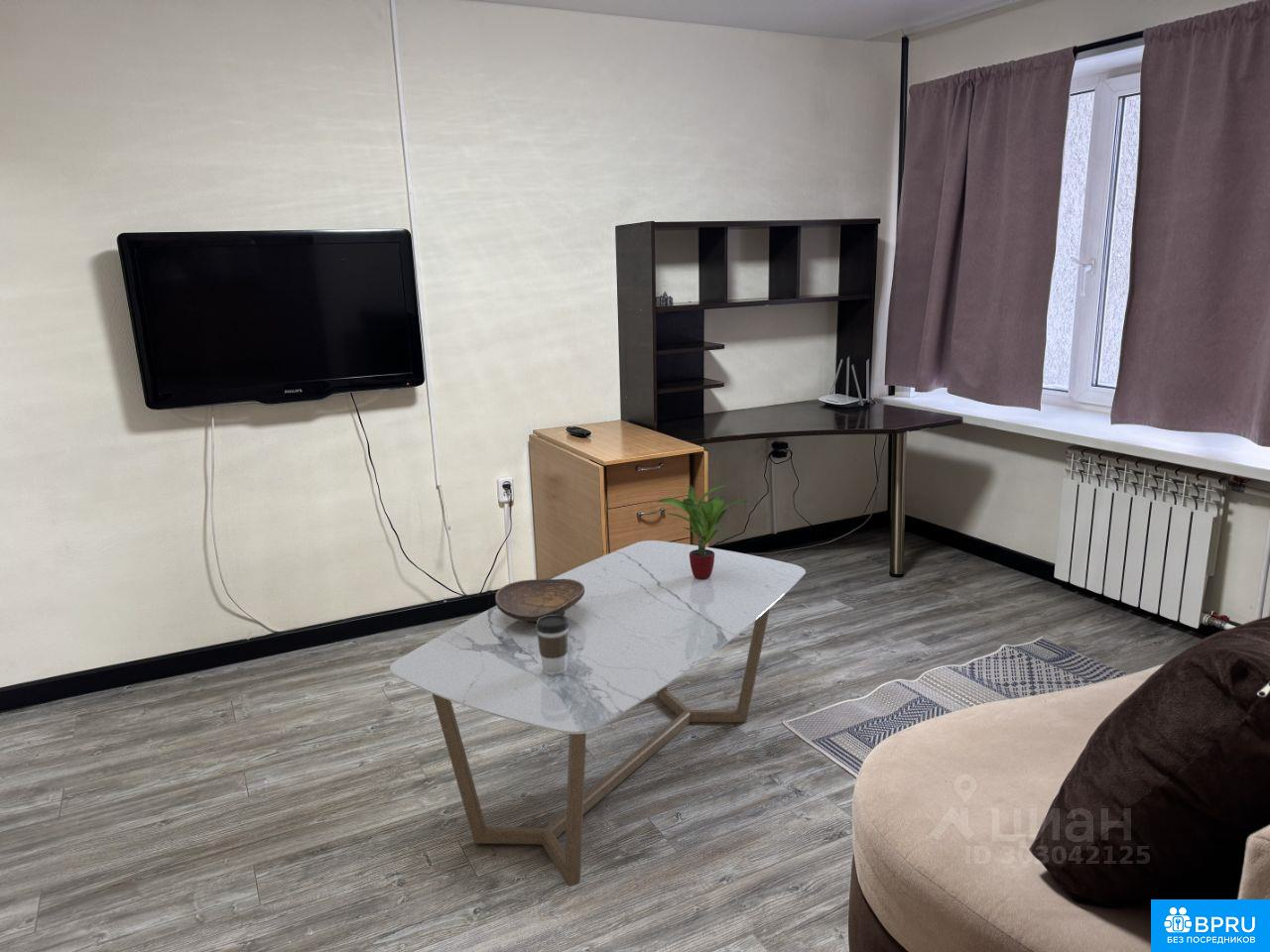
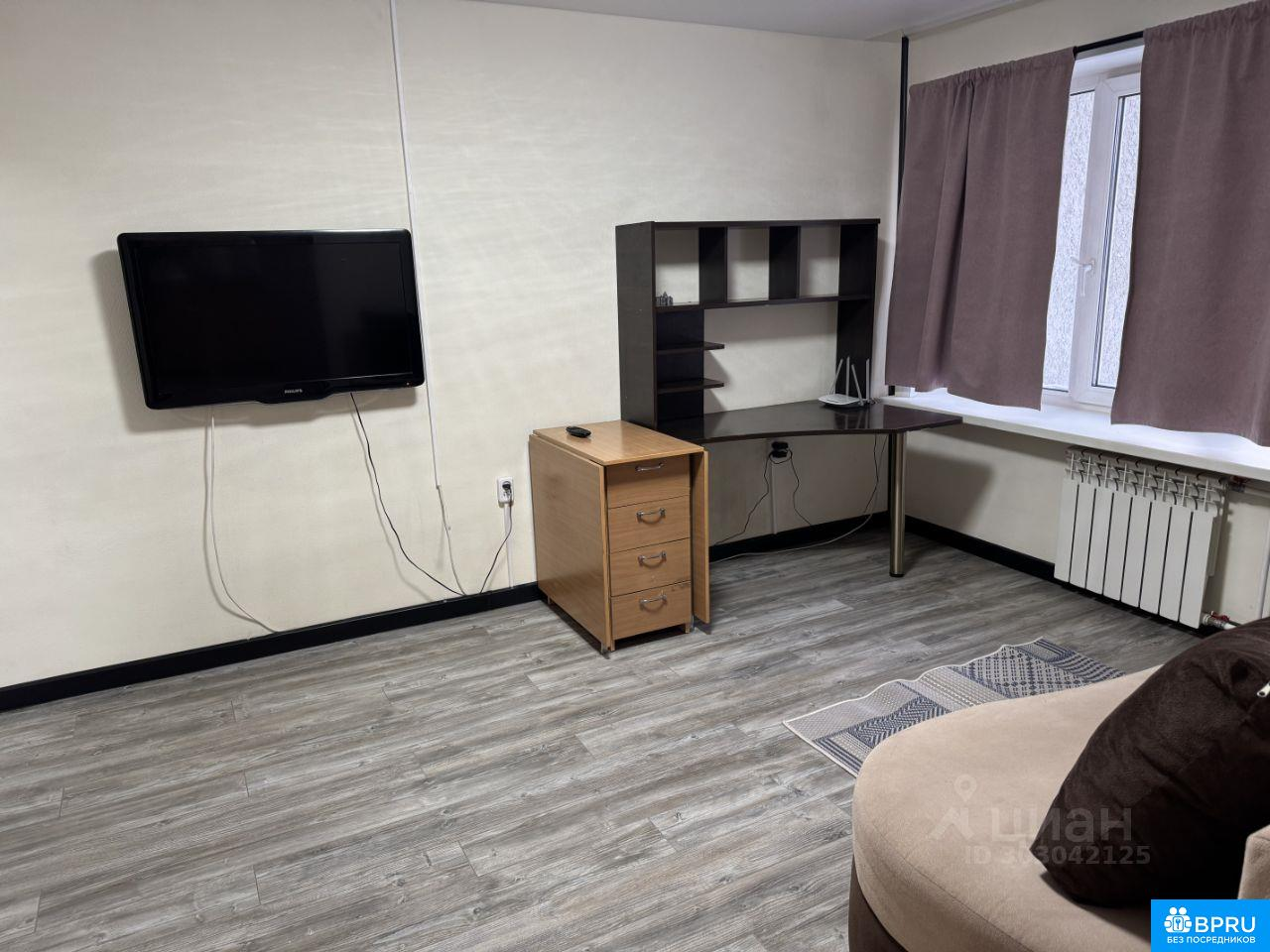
- coffee cup (553, 644)
- decorative bowl (540, 602)
- coffee table (625, 694)
- potted plant (698, 535)
